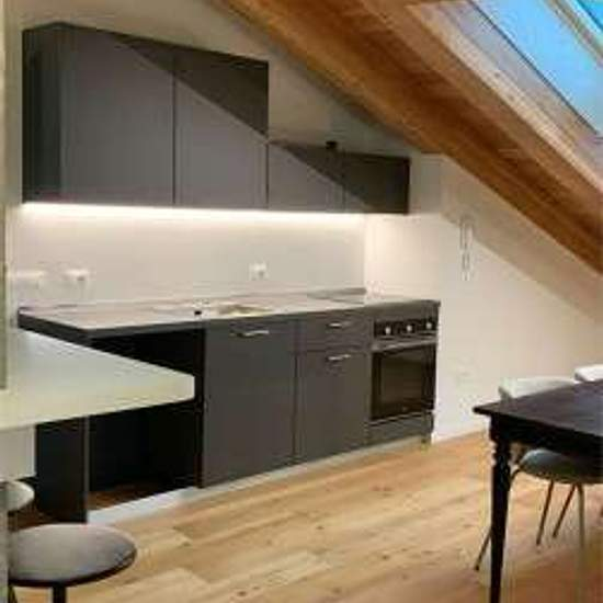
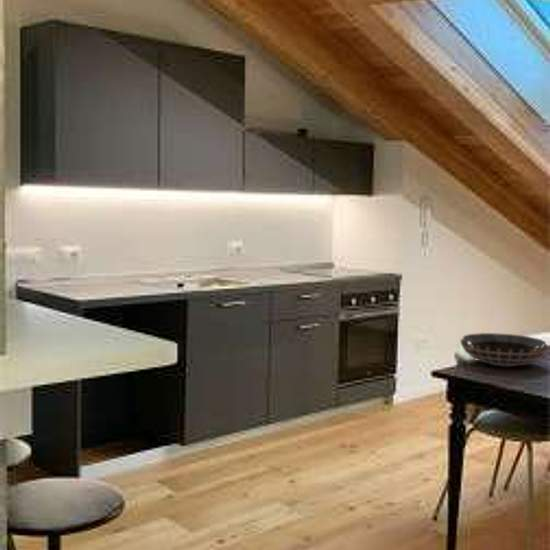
+ decorative bowl (502, 351)
